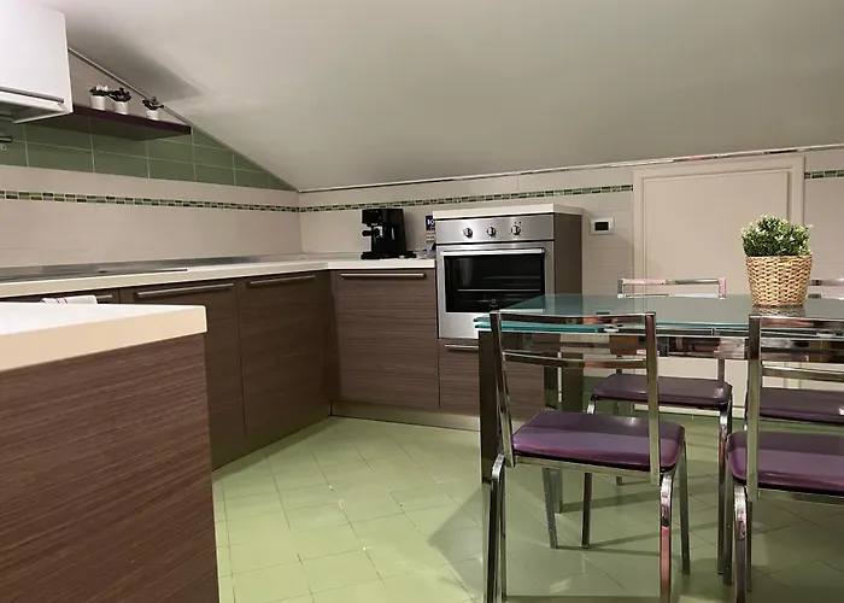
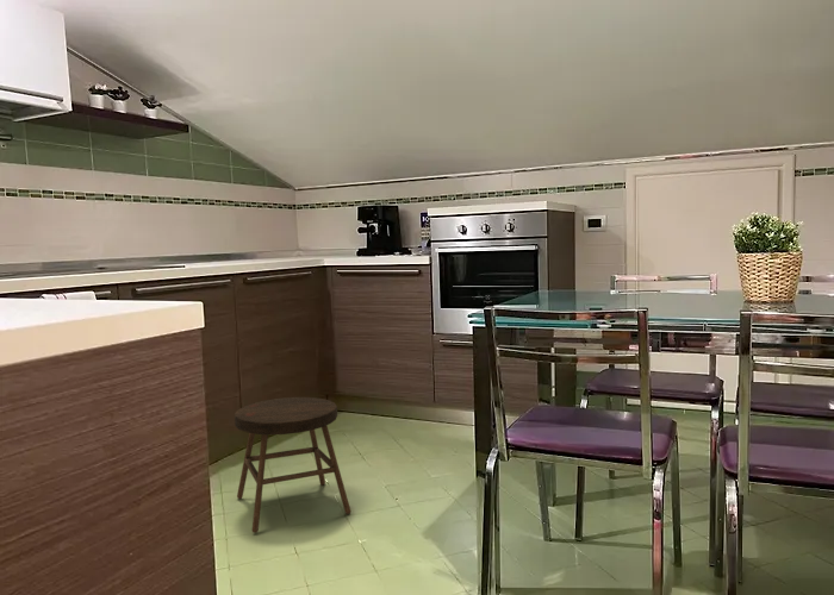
+ stool (286, 456)
